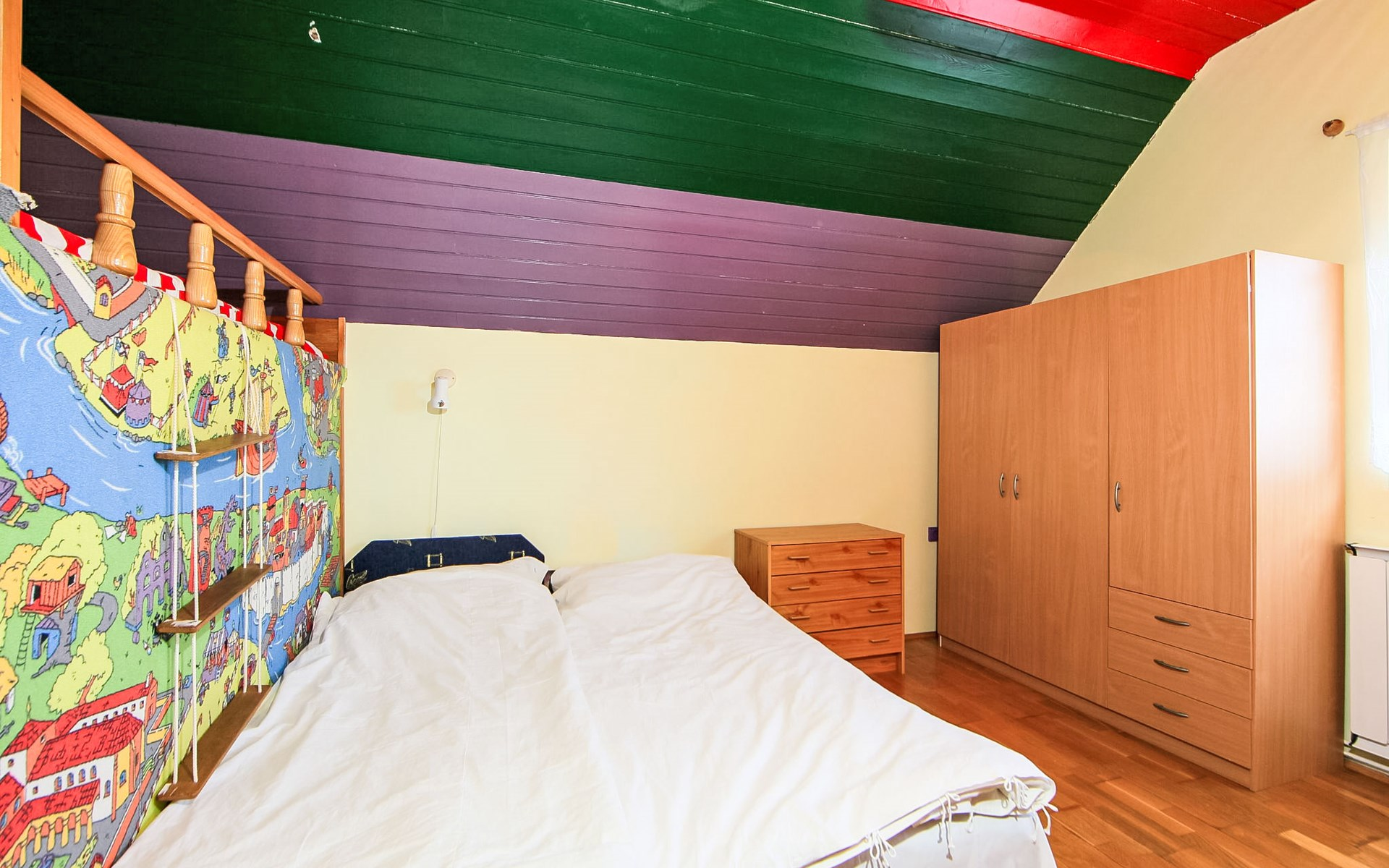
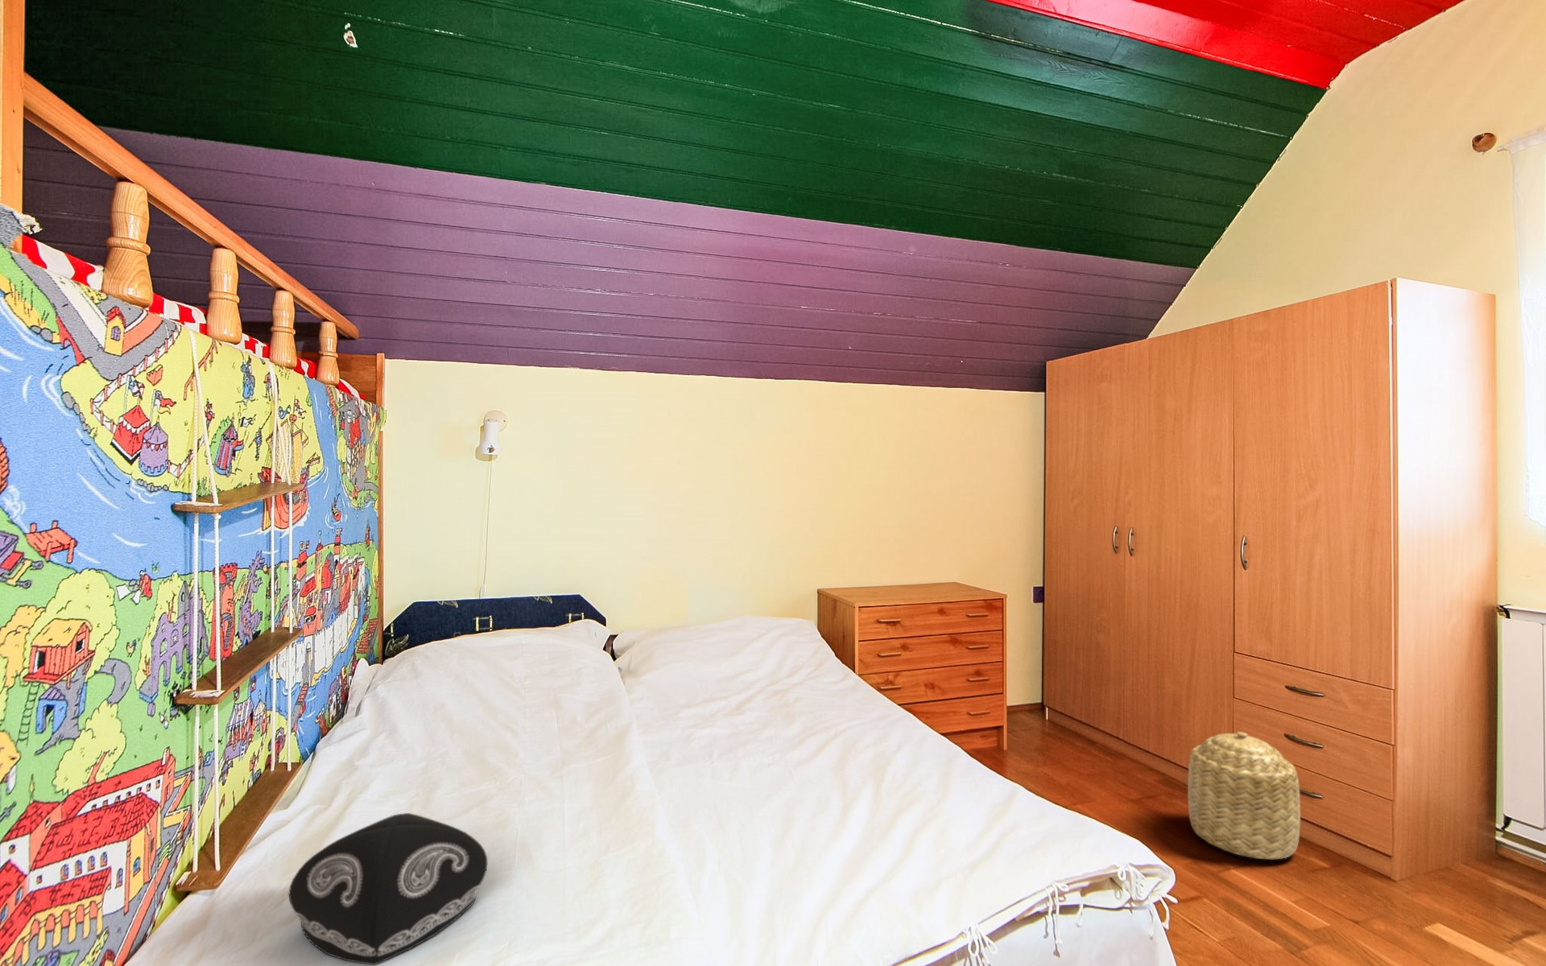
+ basket (1242, 787)
+ cushion (392, 870)
